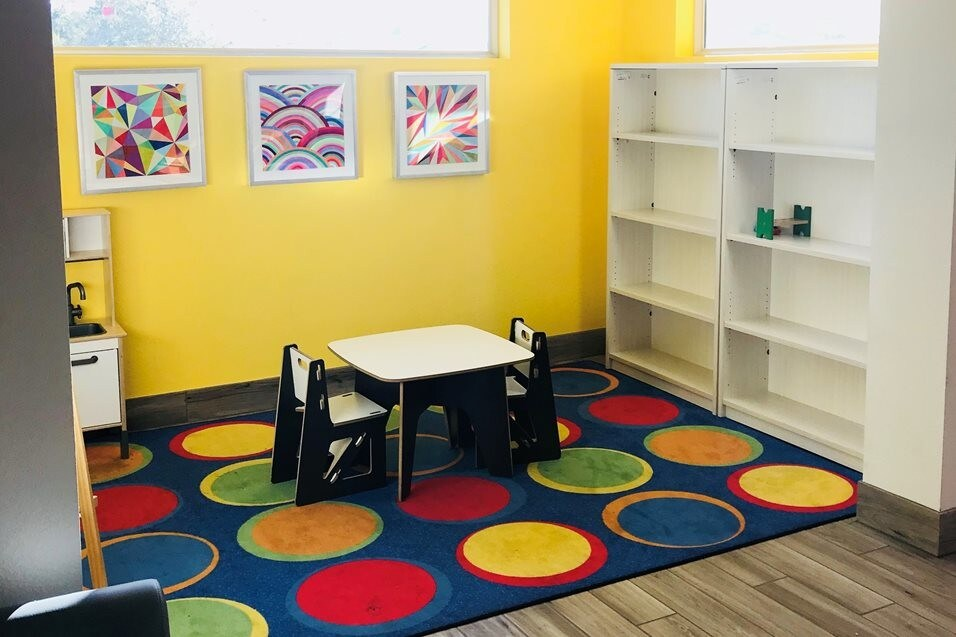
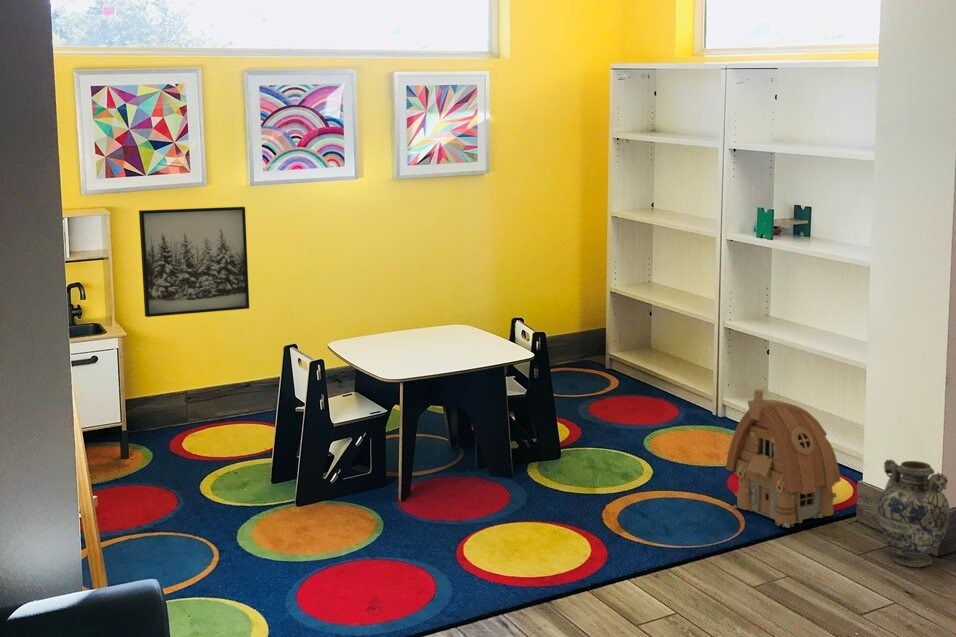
+ wall art (195, 260)
+ vase (913, 512)
+ toy house (787, 448)
